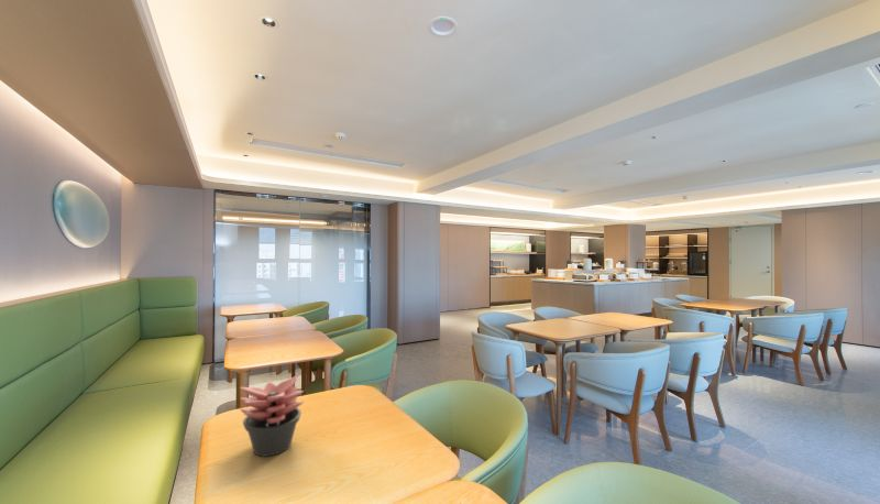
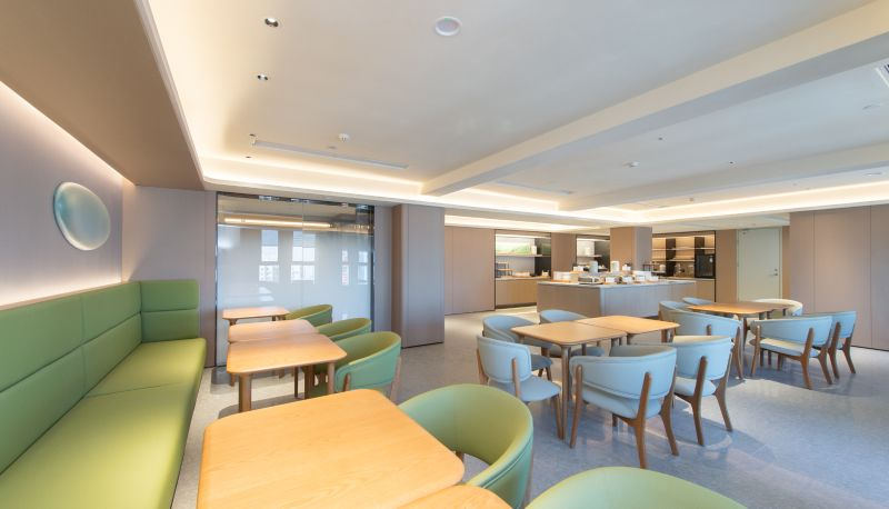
- succulent plant (273, 416)
